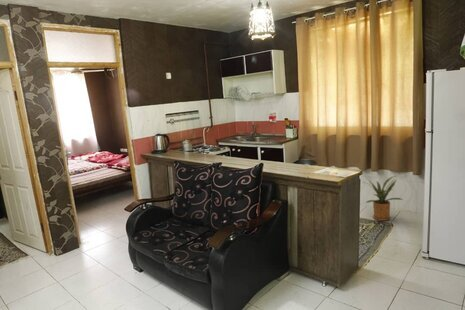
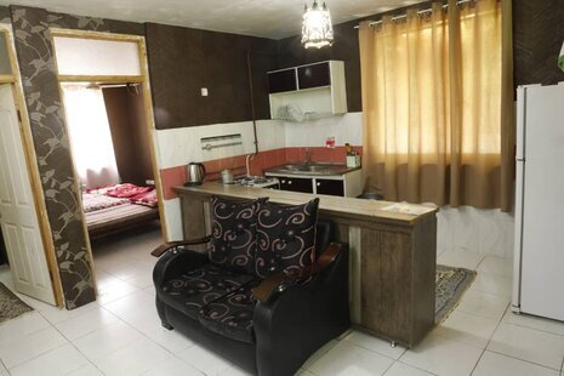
- house plant (381, 196)
